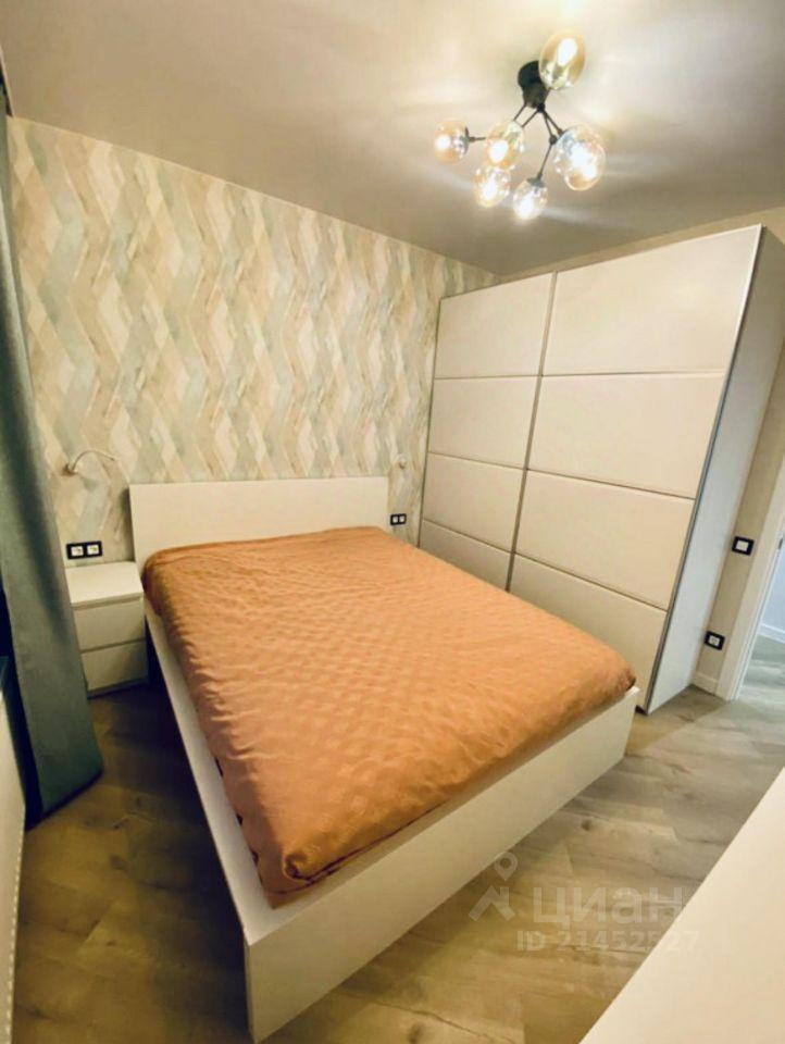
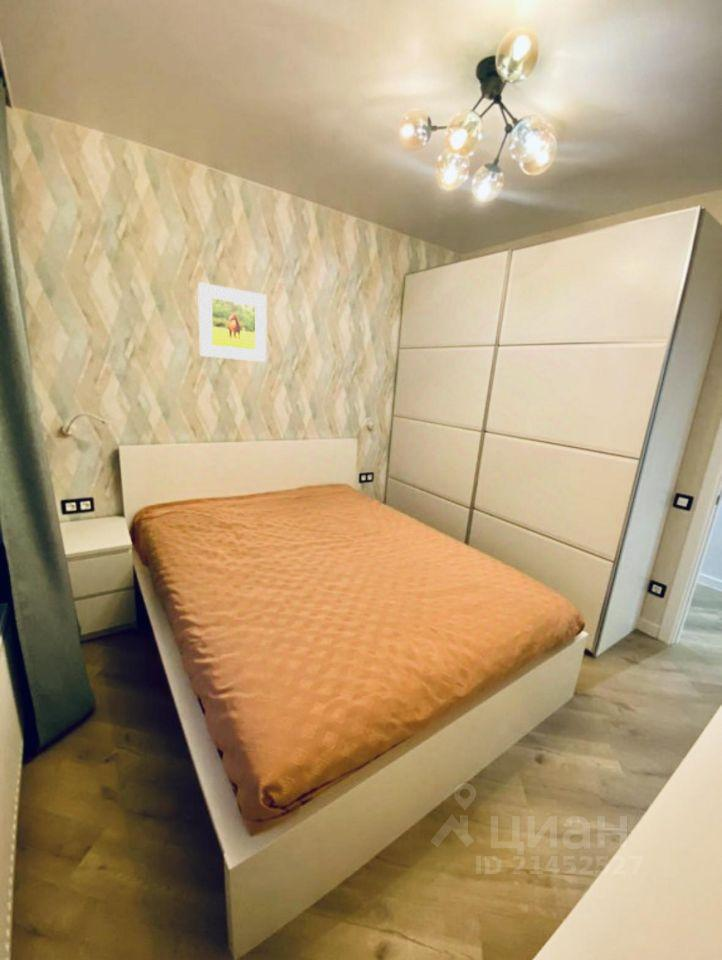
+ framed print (234, 324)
